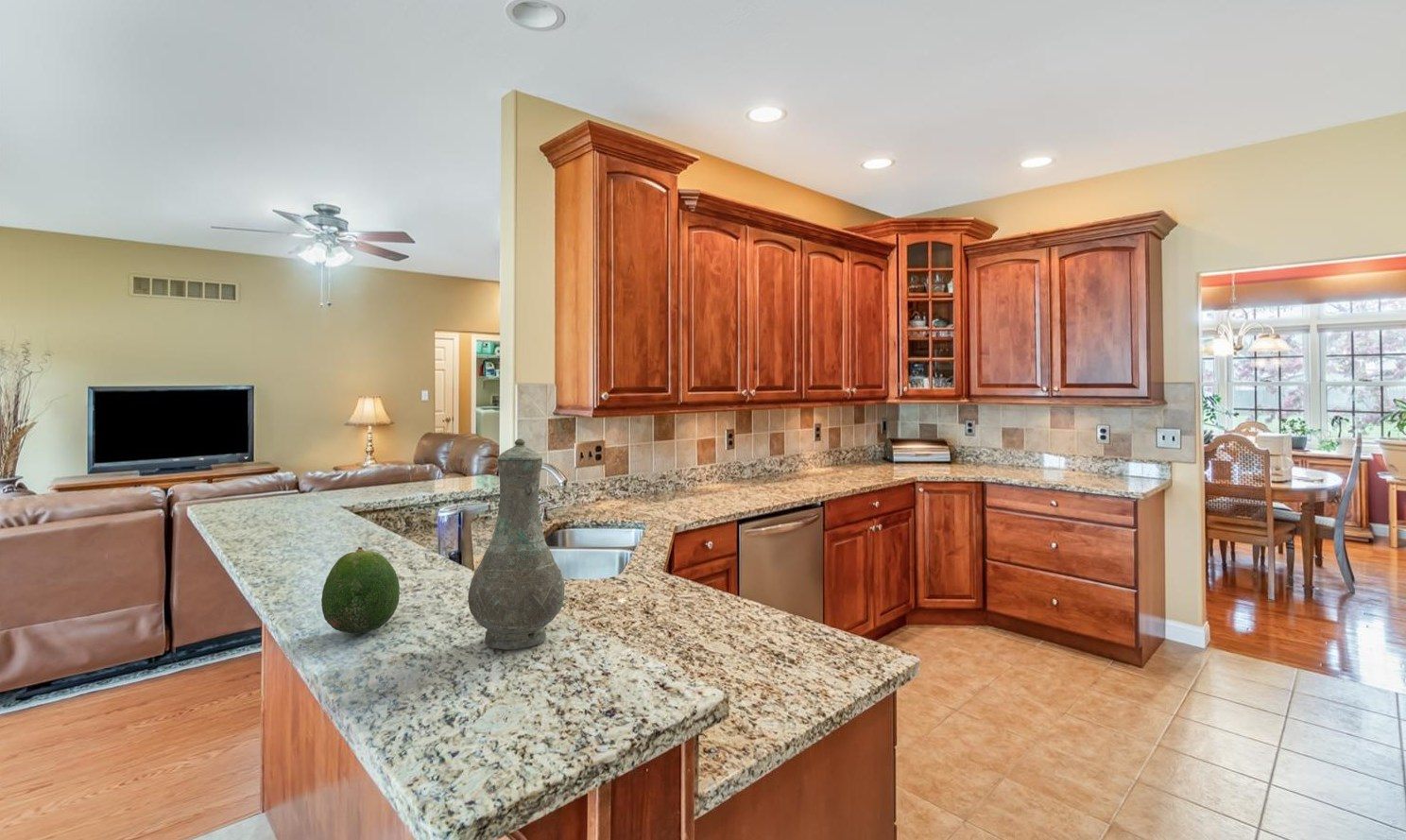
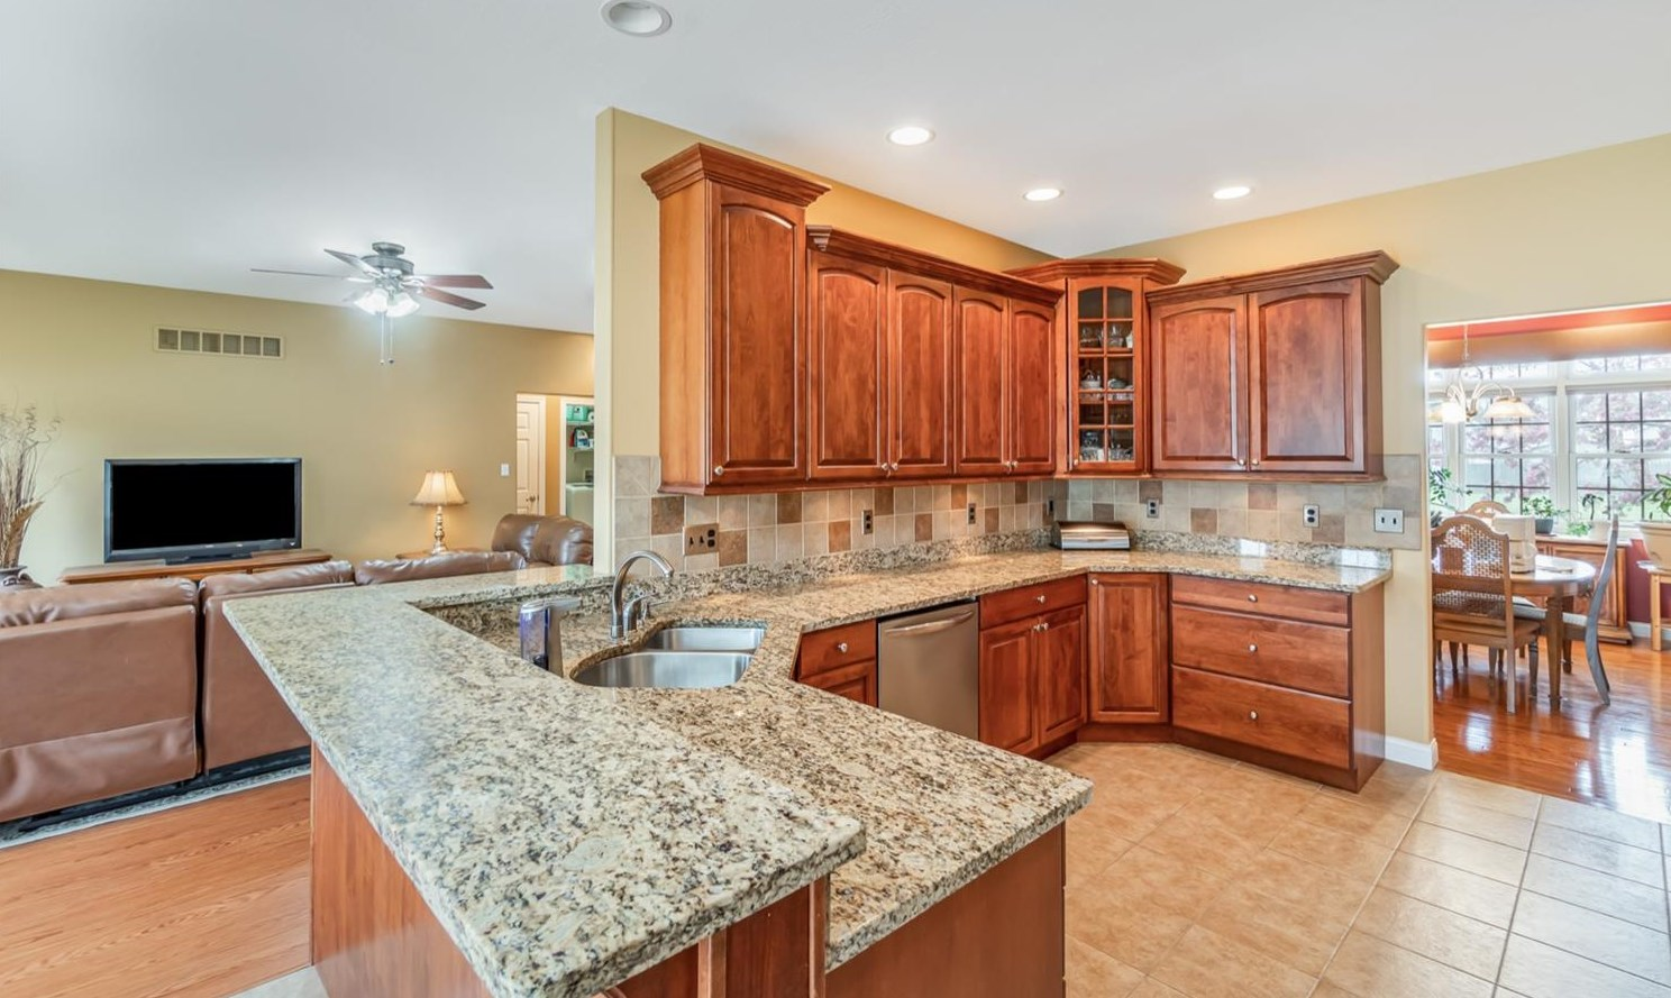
- vase (516, 540)
- fruit (361, 590)
